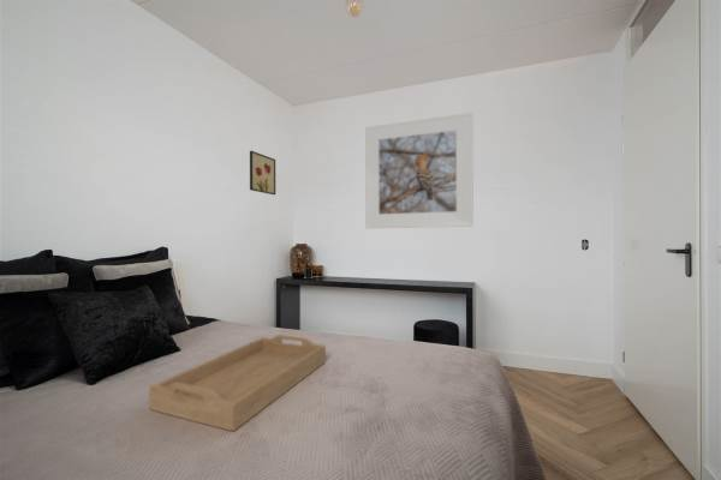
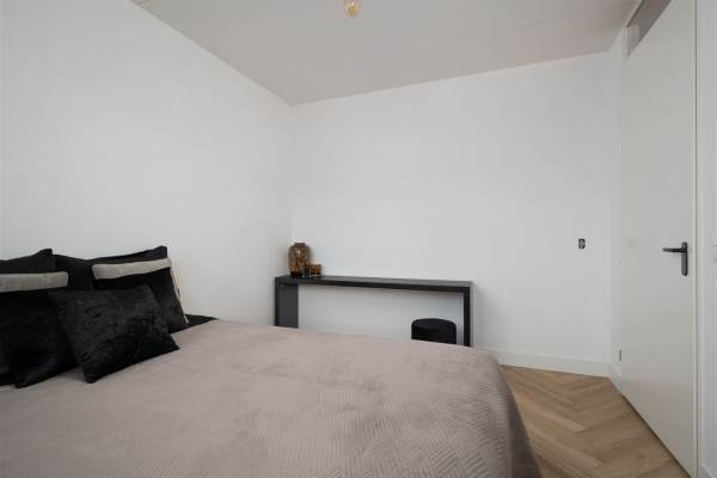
- serving tray (251, 368)
- wall art (262, 174)
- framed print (416, 174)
